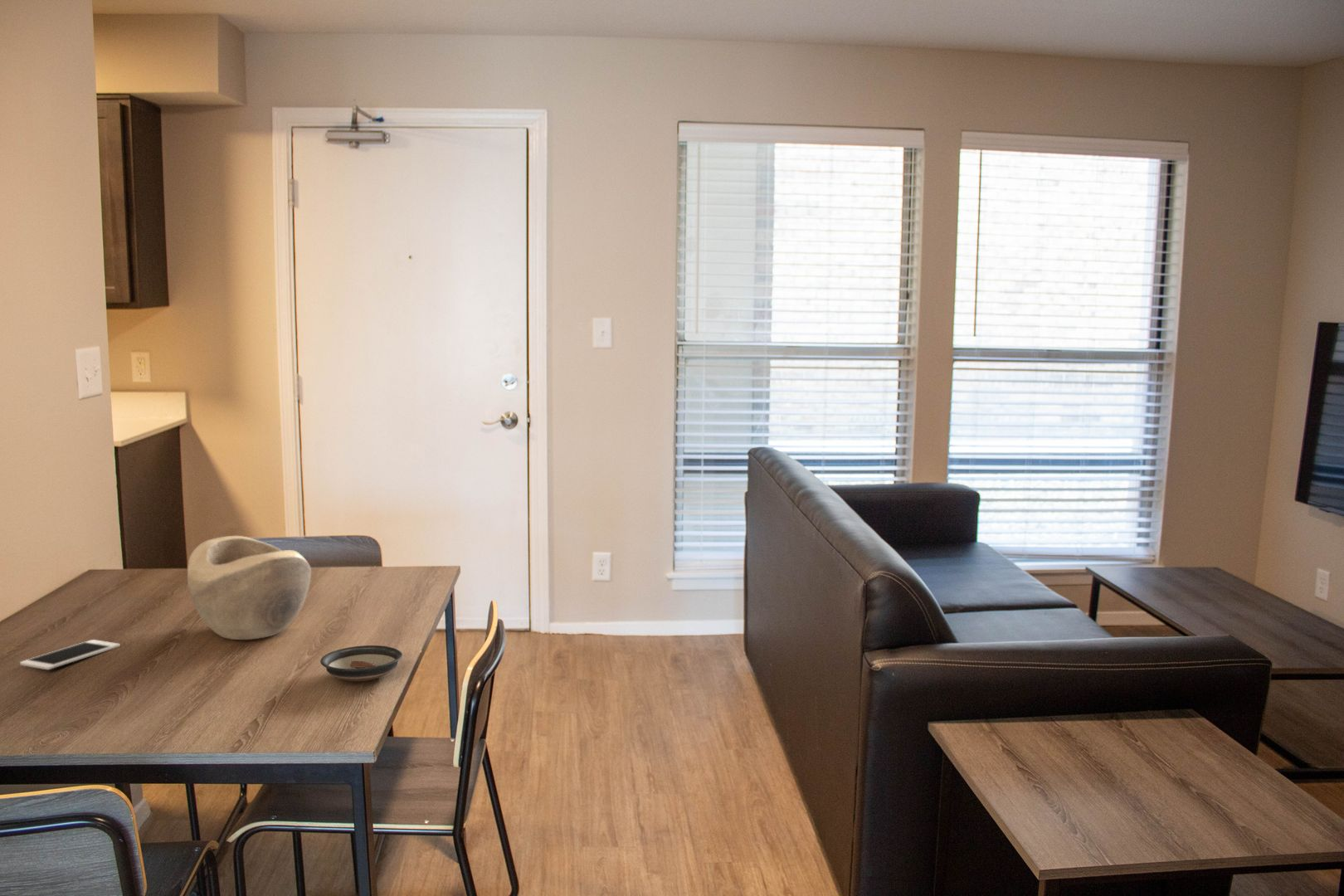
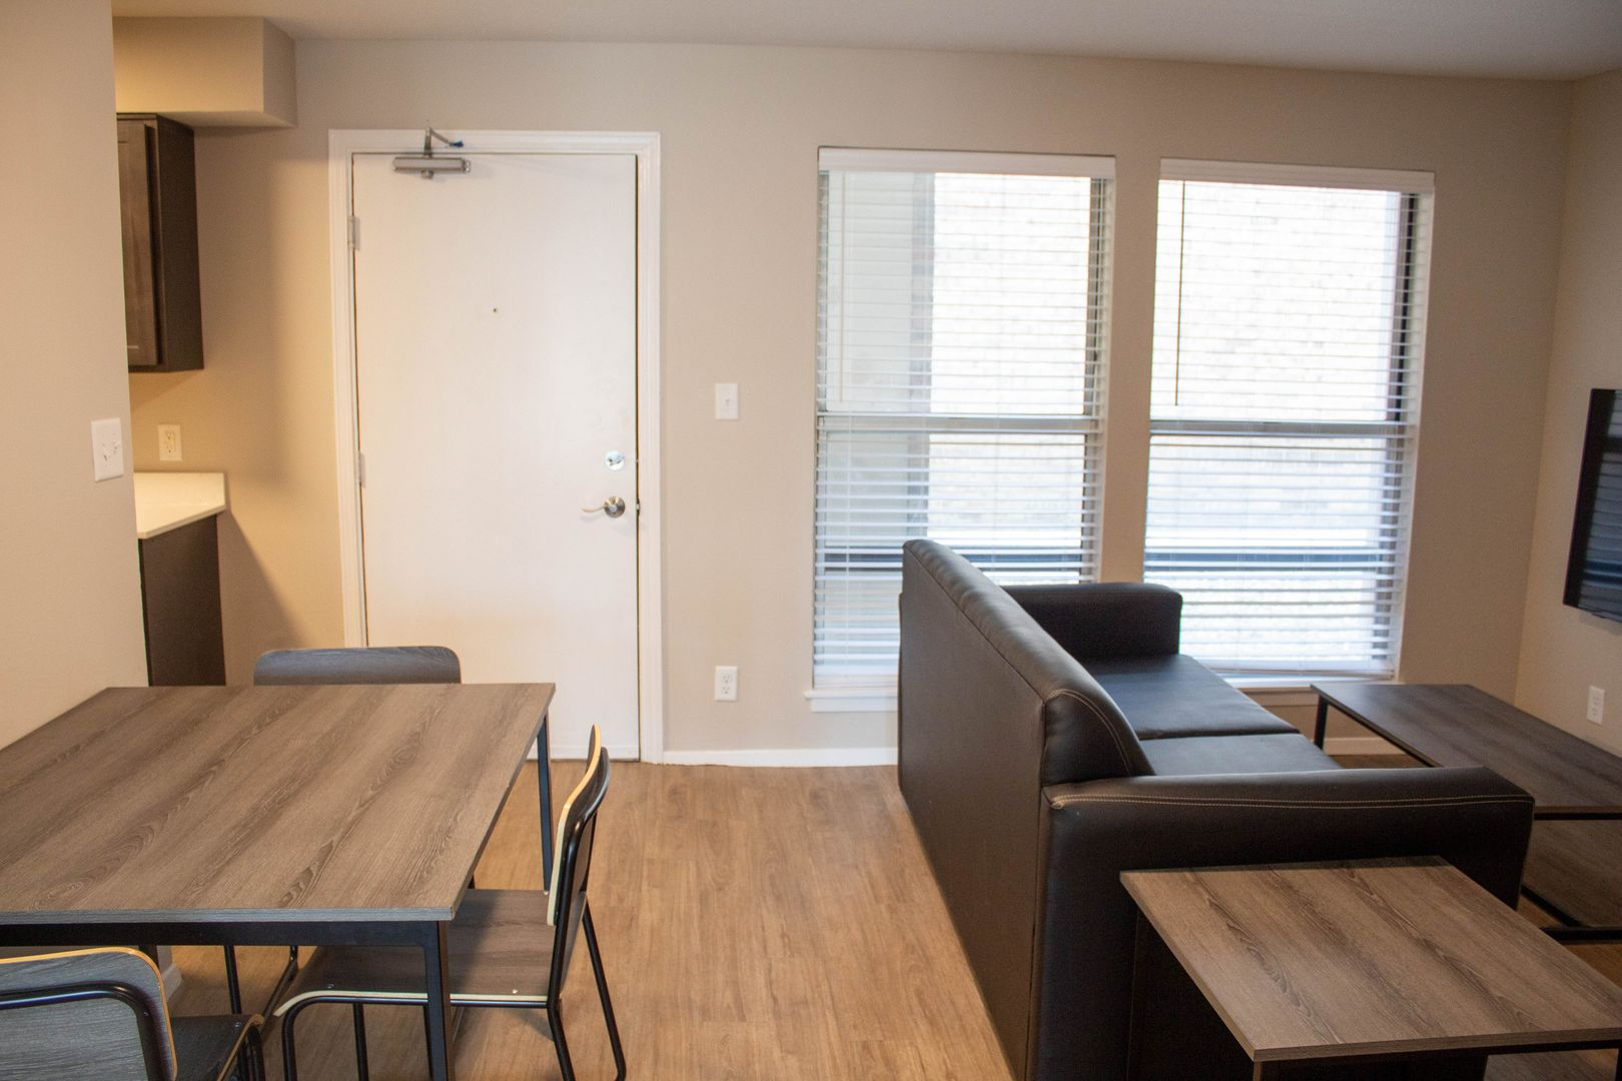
- saucer (362, 665)
- decorative bowl (251, 587)
- cell phone (71, 654)
